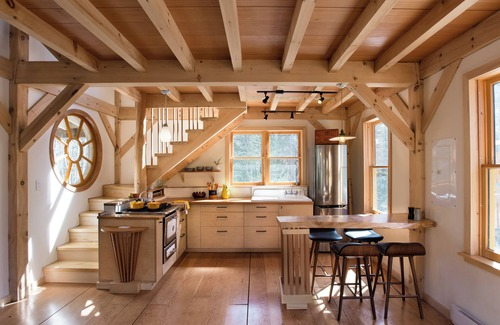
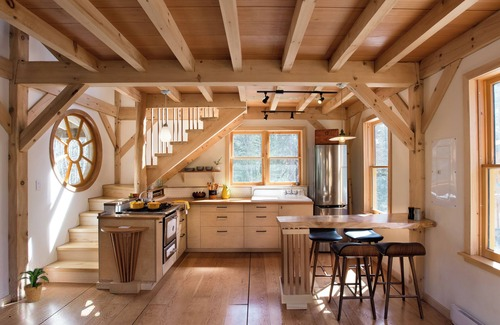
+ potted plant (33, 285)
